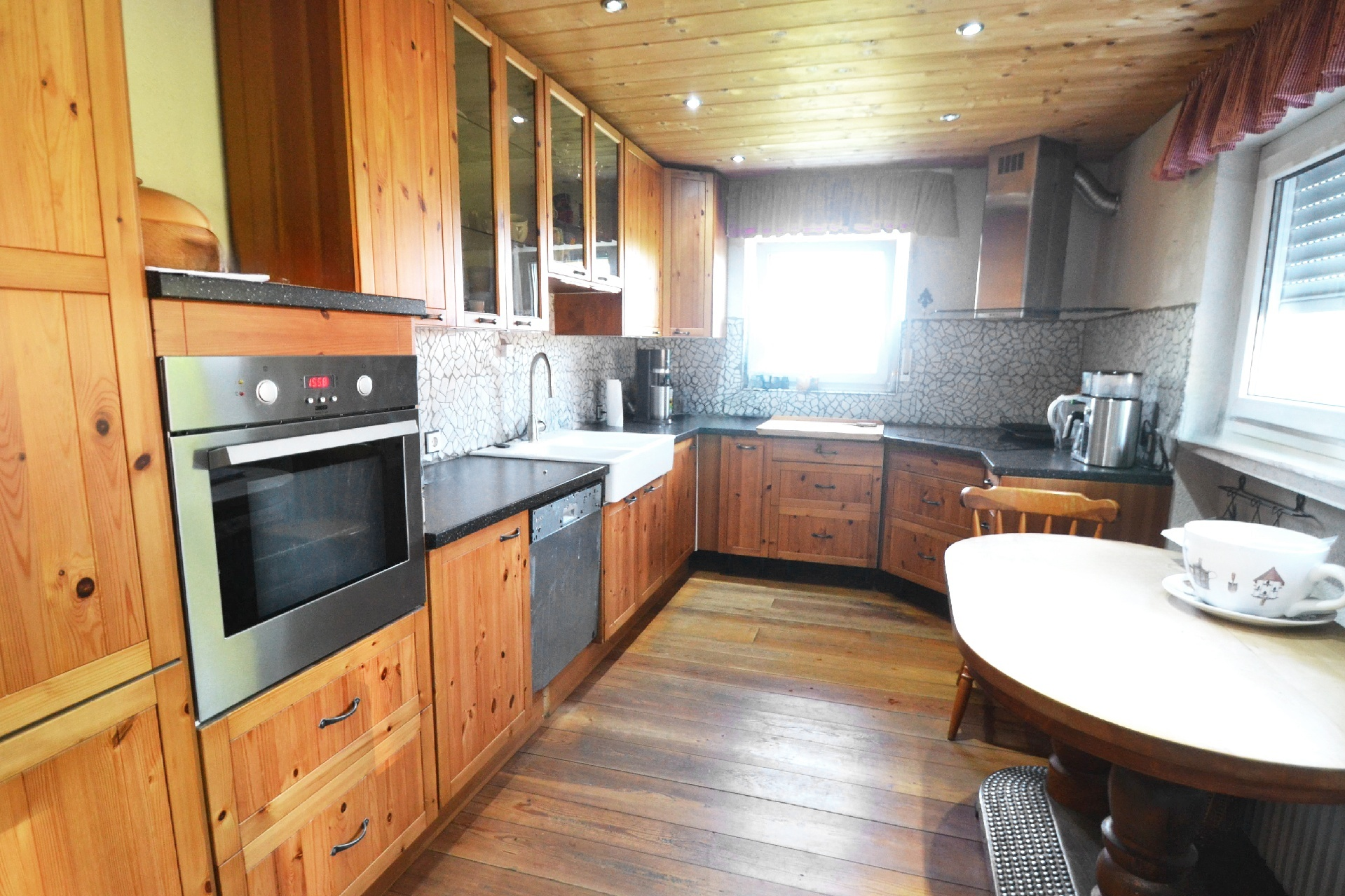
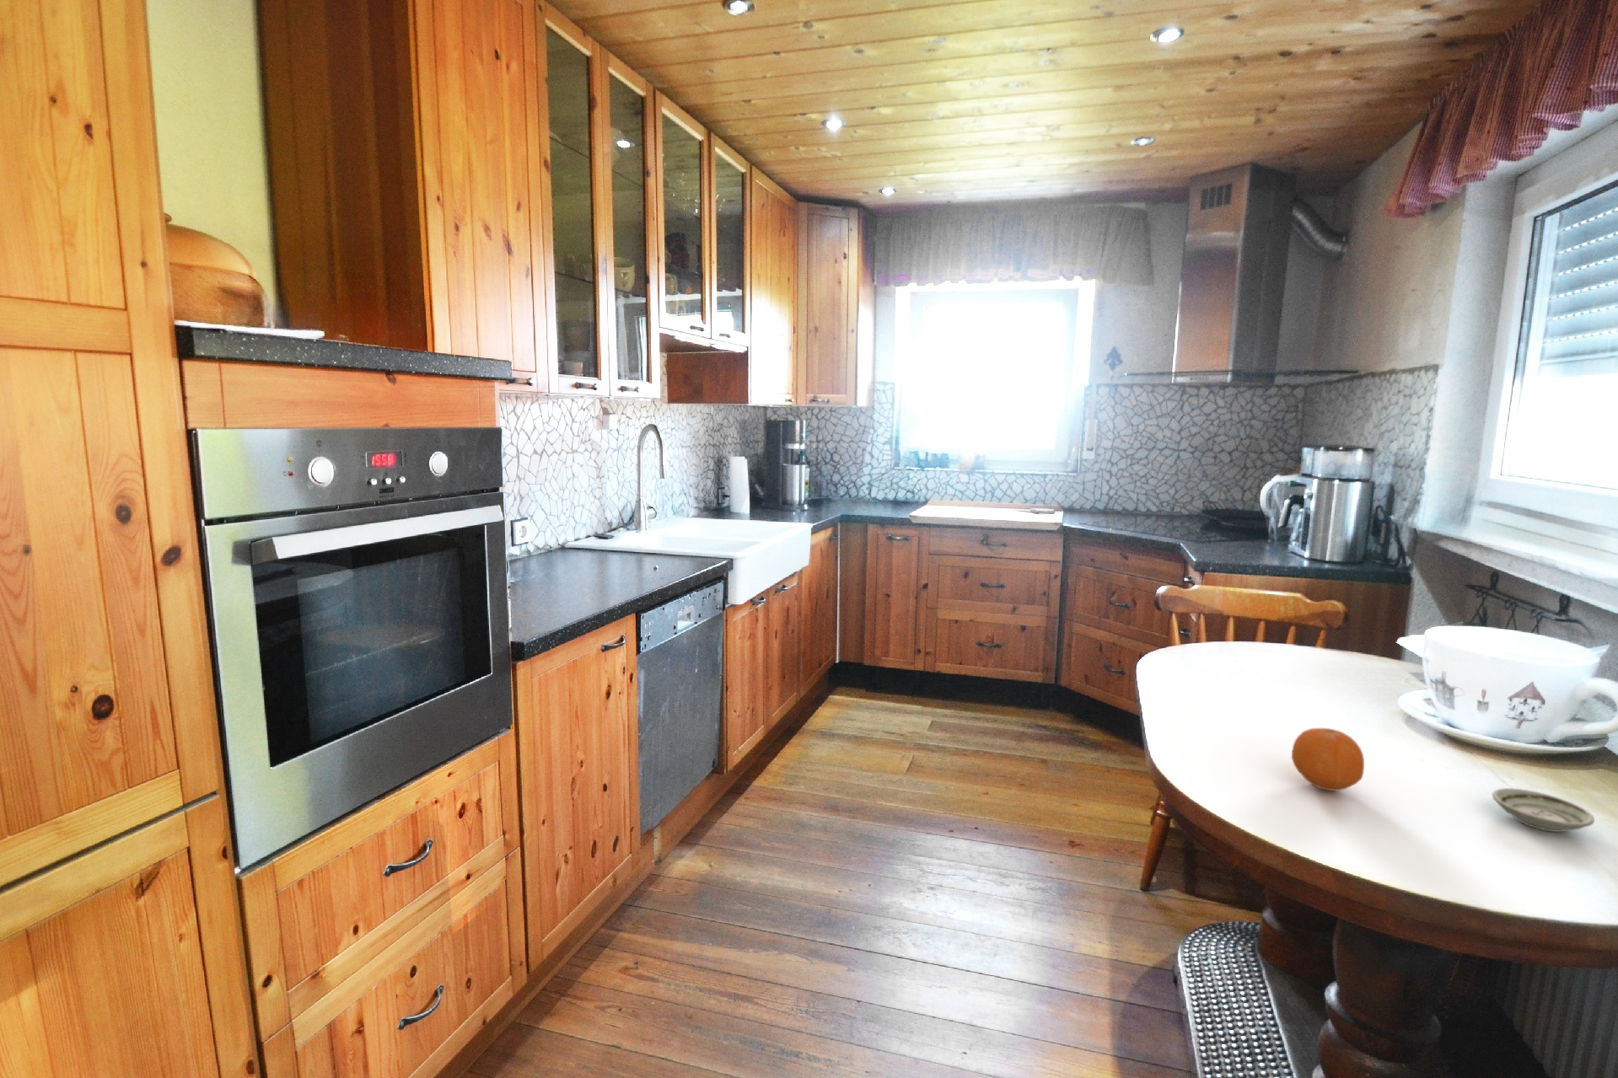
+ saucer (1541, 813)
+ fruit (1327, 758)
